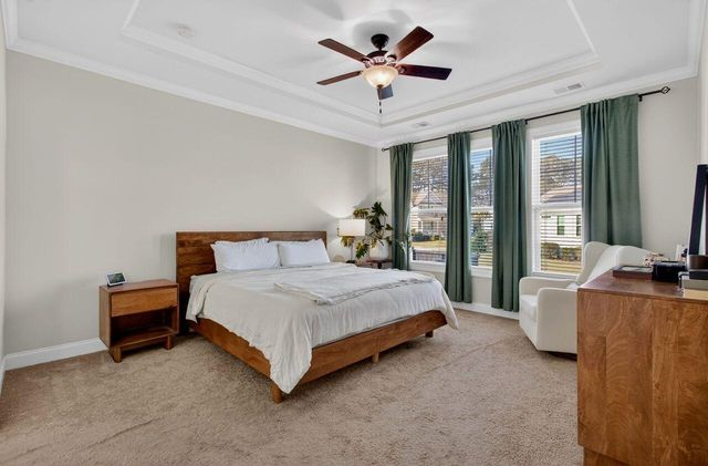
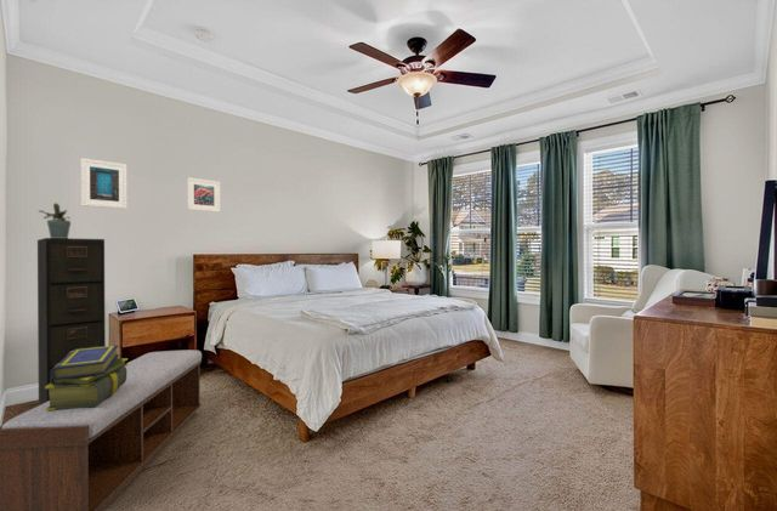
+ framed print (204, 194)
+ bench (127, 416)
+ potted plant (55, 221)
+ filing cabinet (70, 320)
+ stack of books (90, 374)
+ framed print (104, 183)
